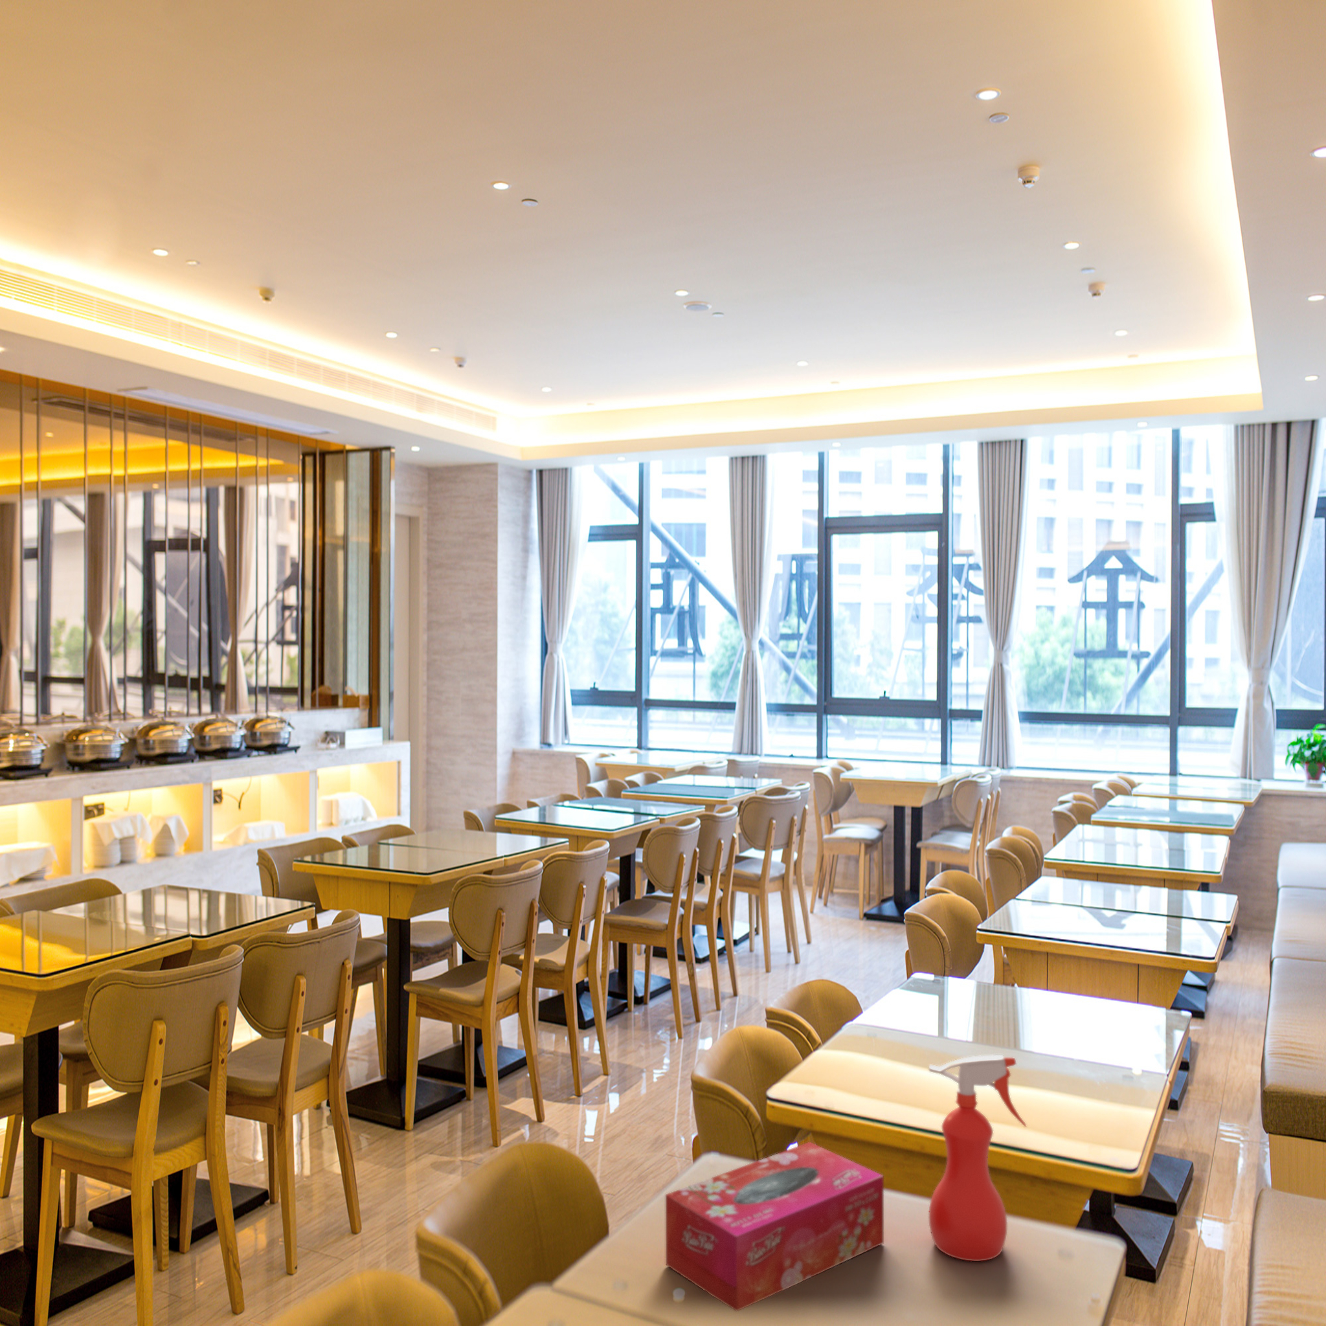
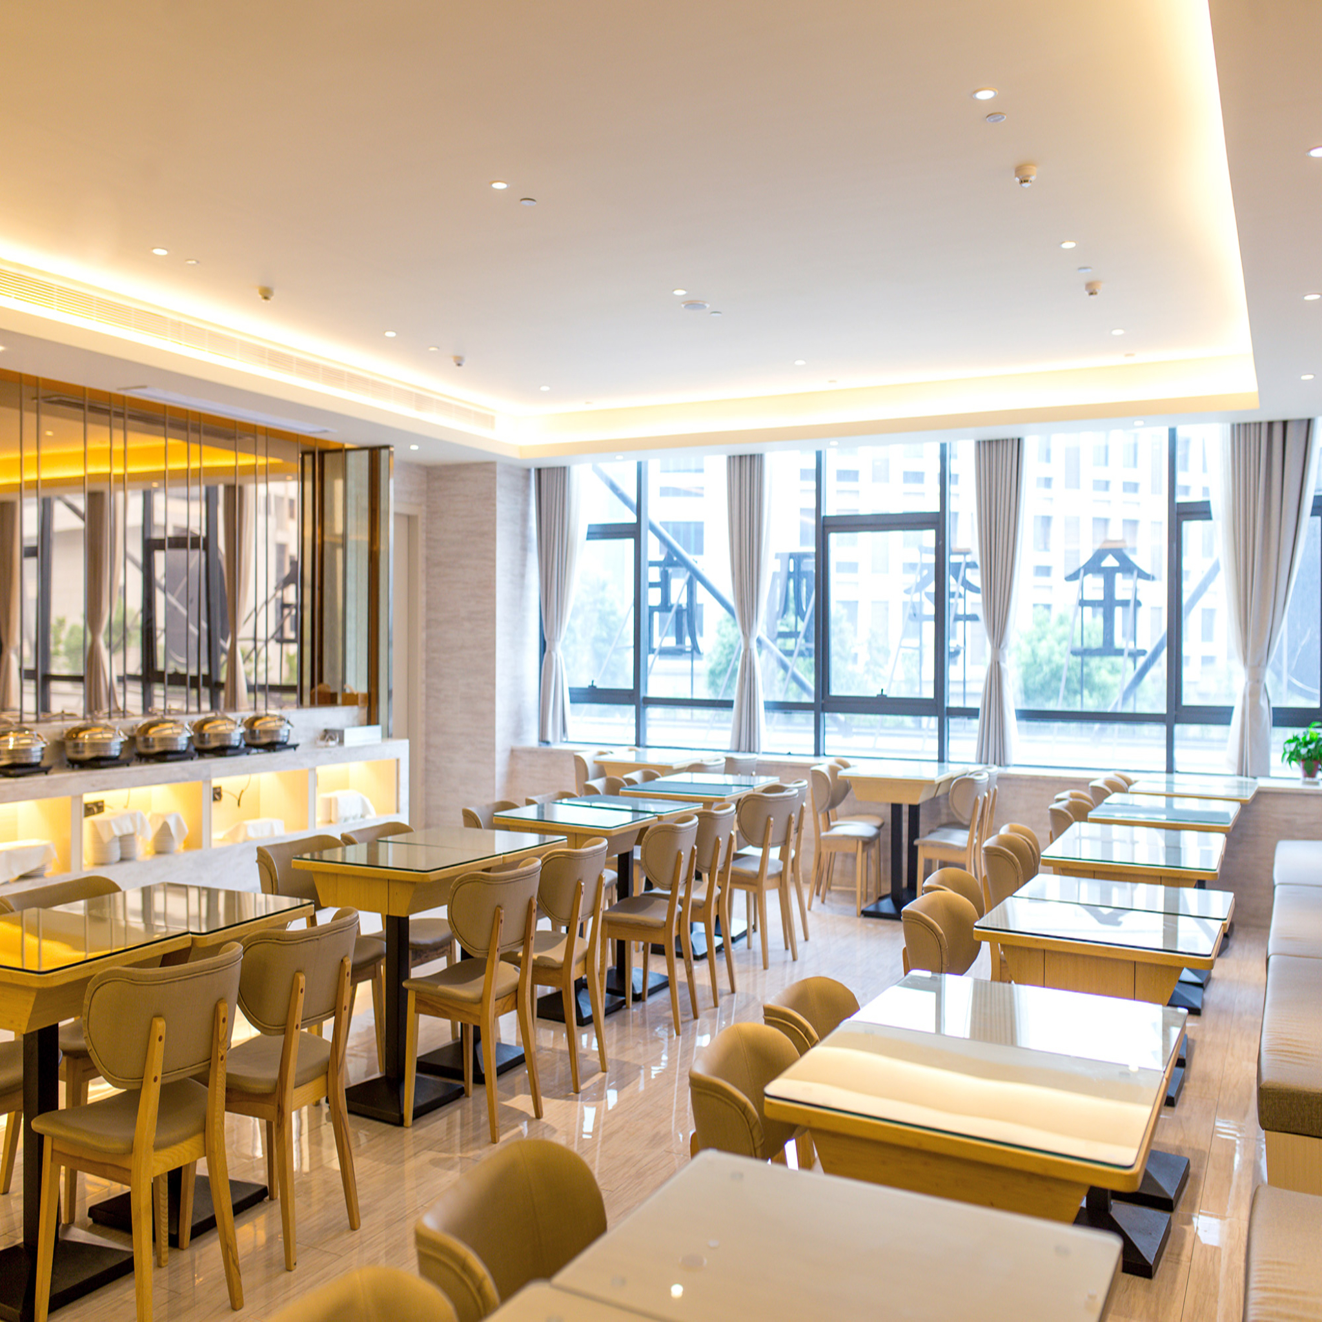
- tissue box (776, 1219)
- spray bottle (976, 1150)
